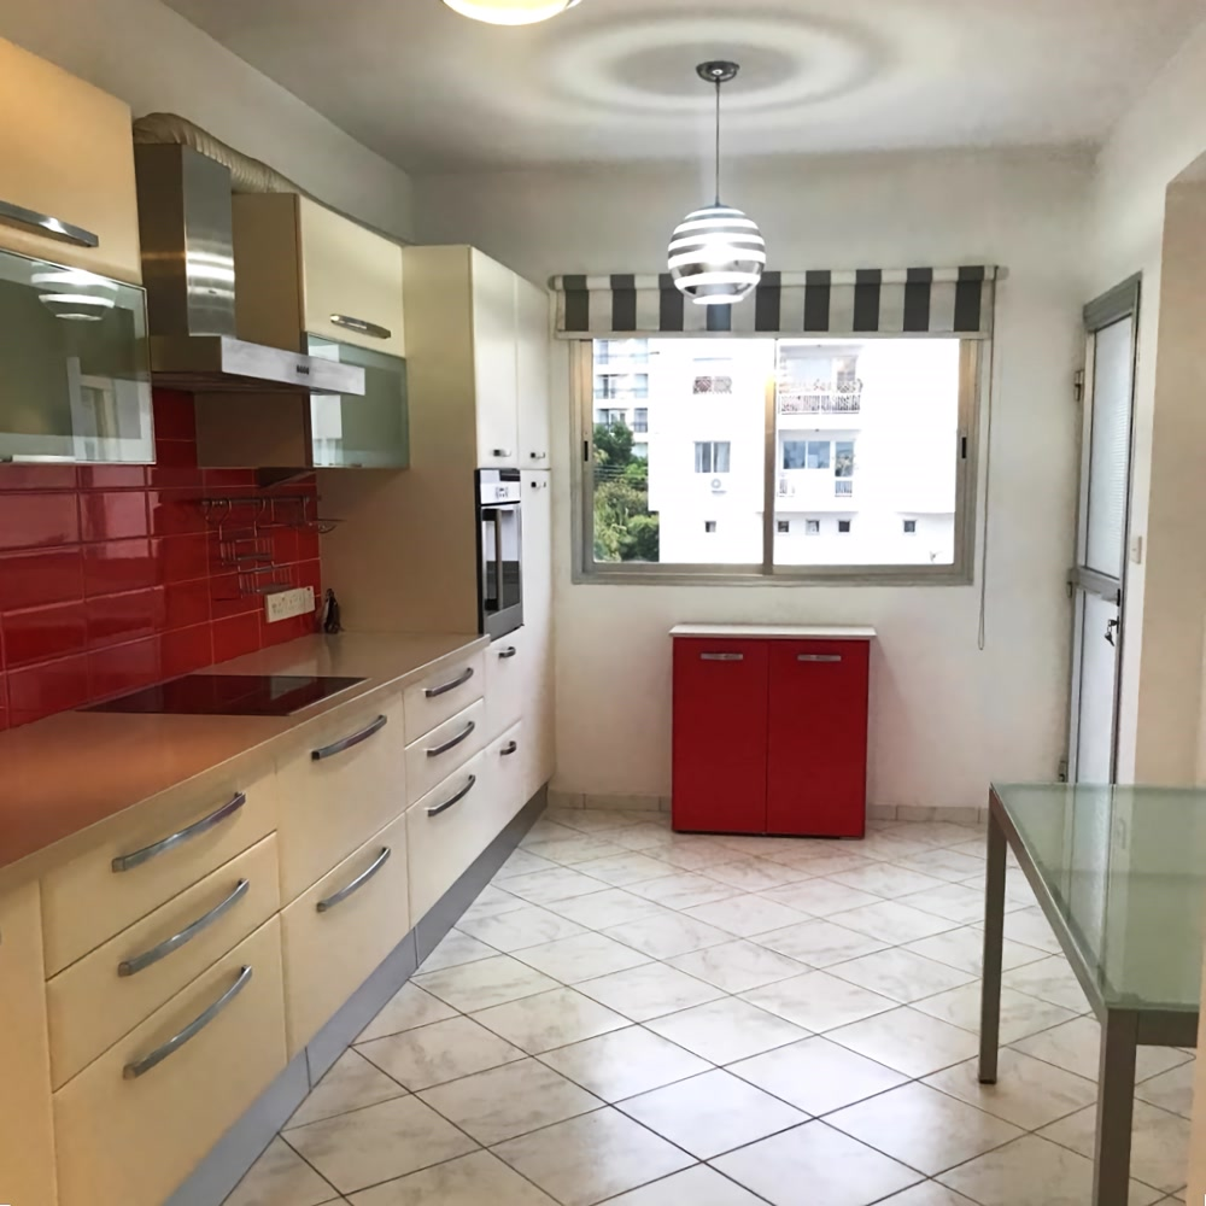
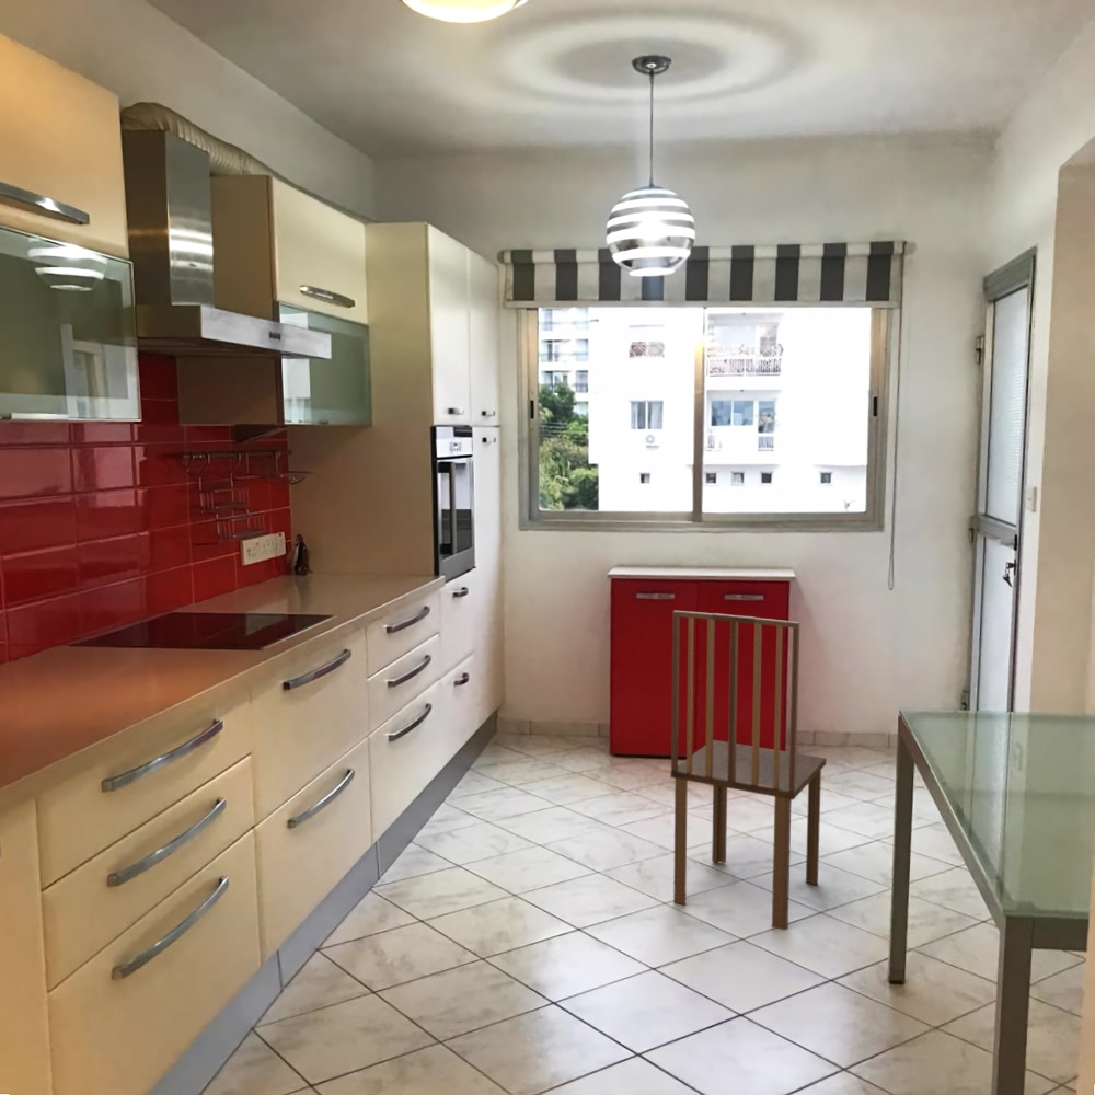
+ dining chair (750, 751)
